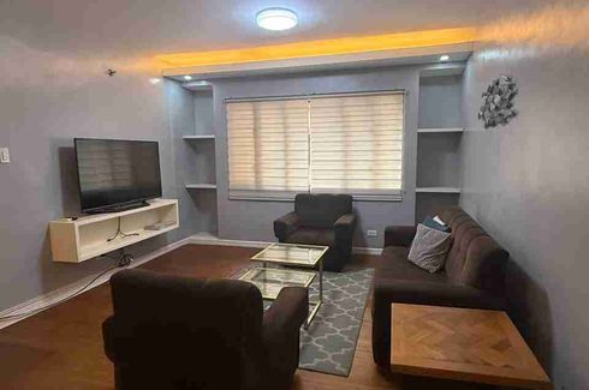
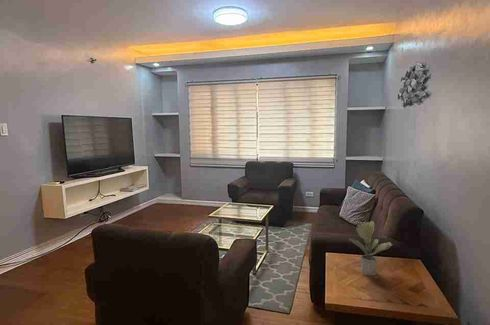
+ potted plant (370, 246)
